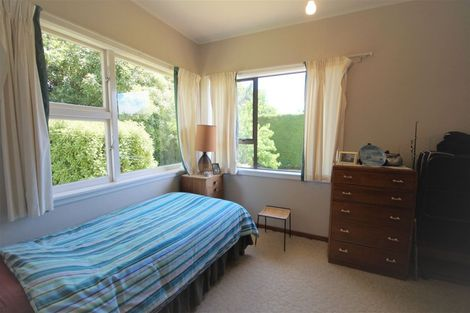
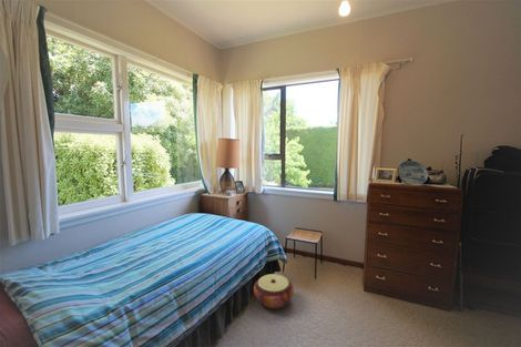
+ woven basket (273, 289)
